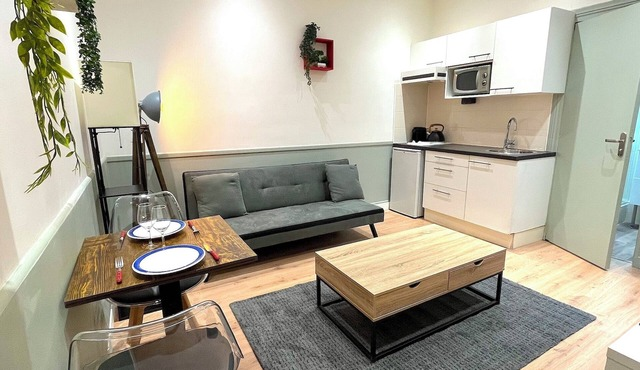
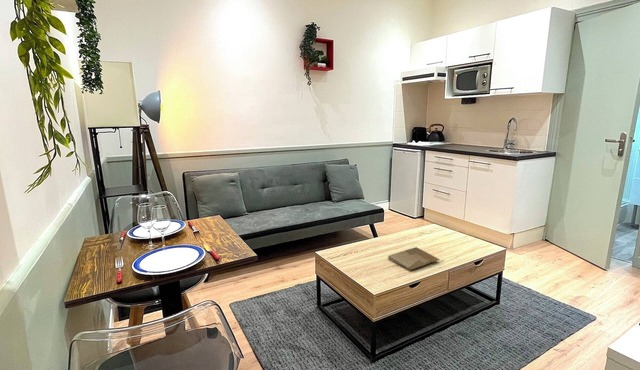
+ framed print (413, 257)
